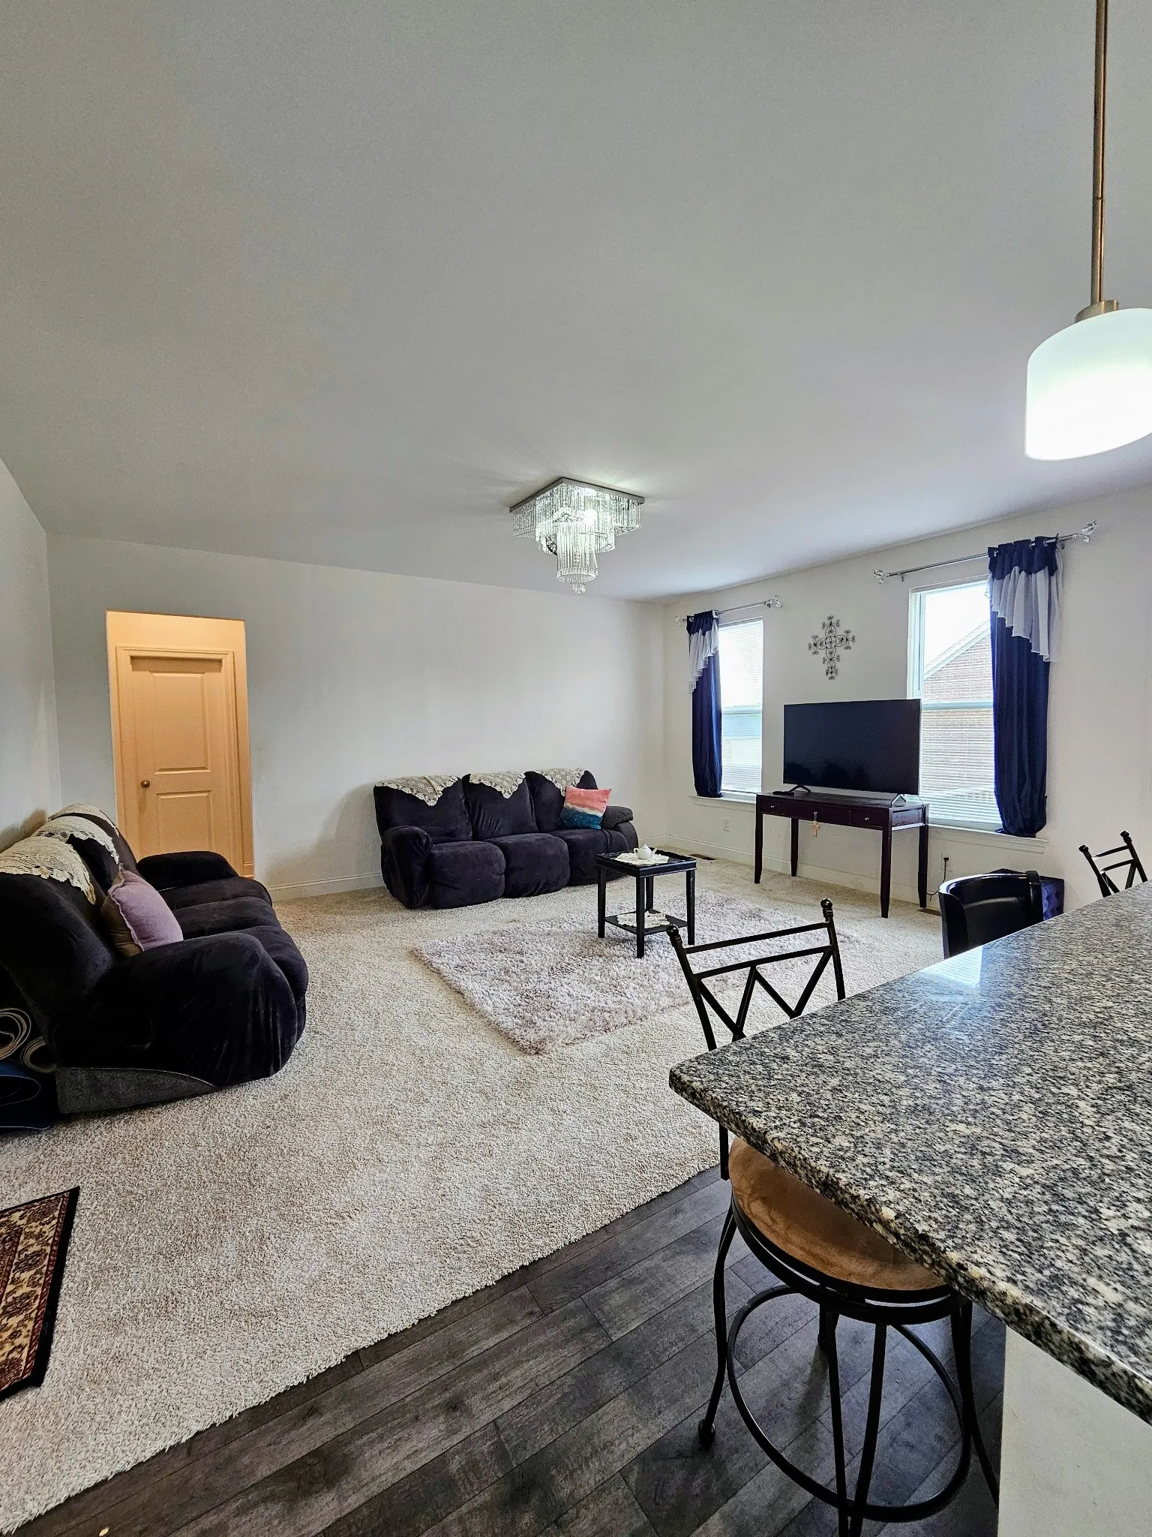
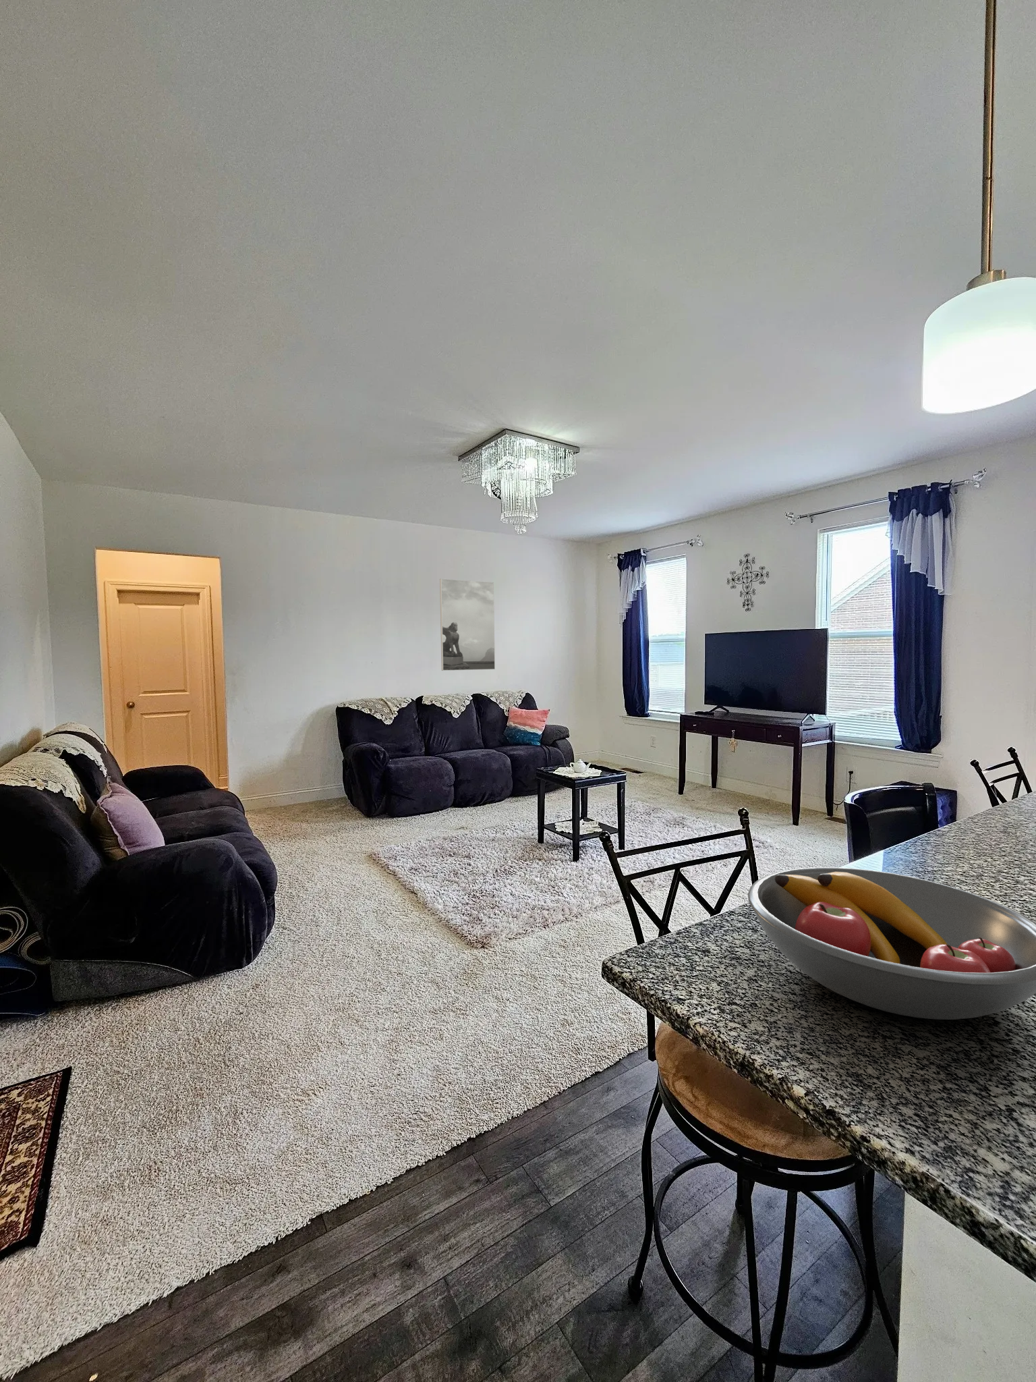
+ fruit bowl (887, 937)
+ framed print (468, 625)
